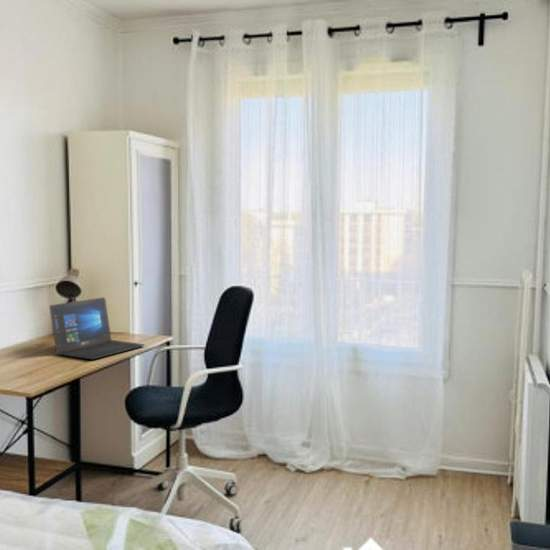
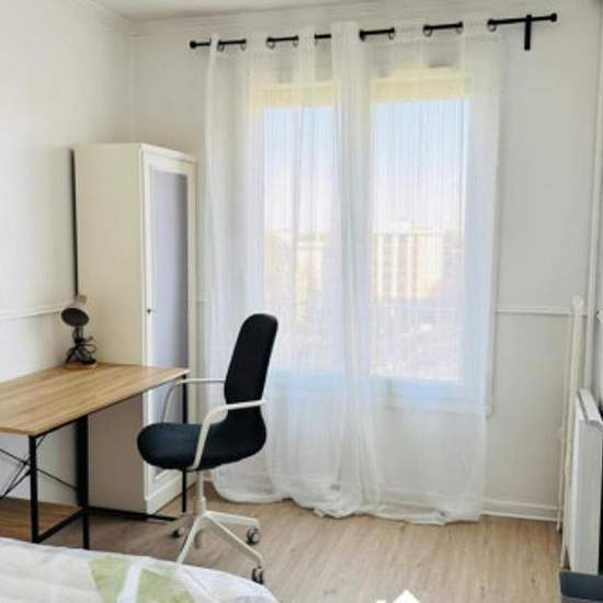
- laptop (99, 326)
